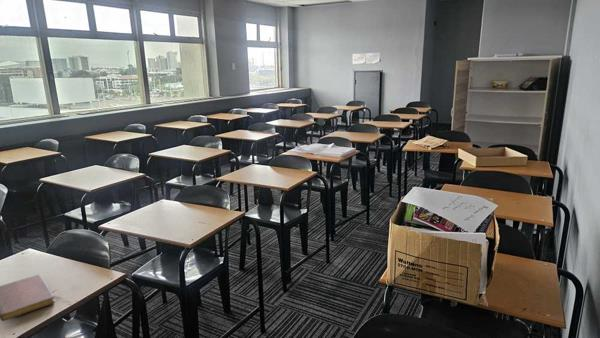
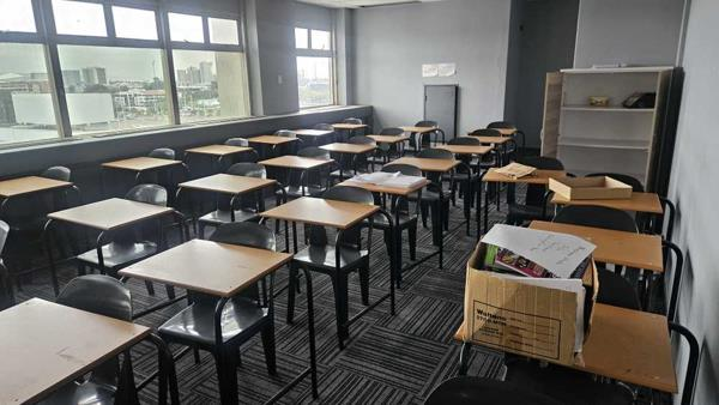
- notebook (22, 295)
